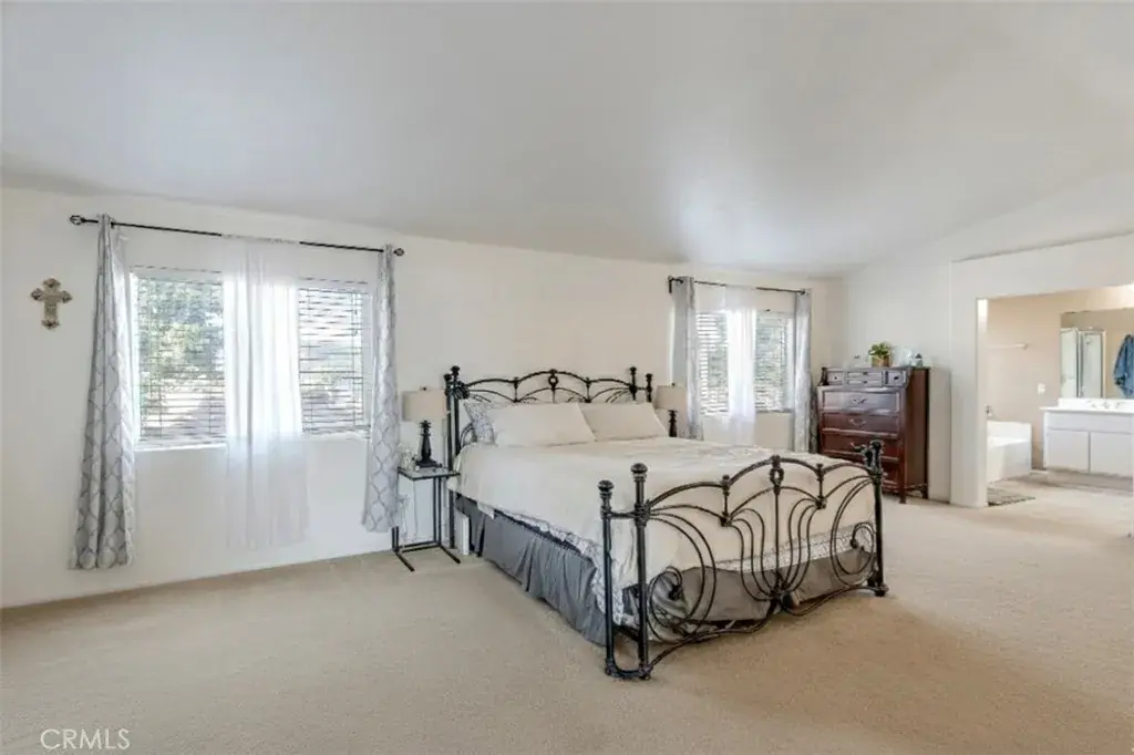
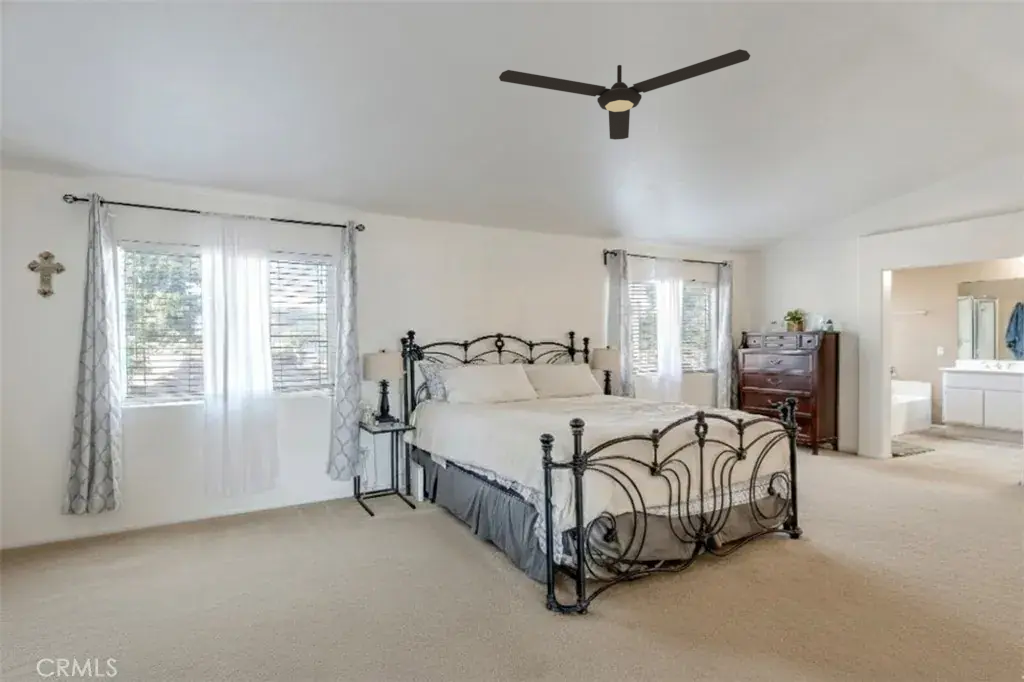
+ ceiling fan (619, 98)
